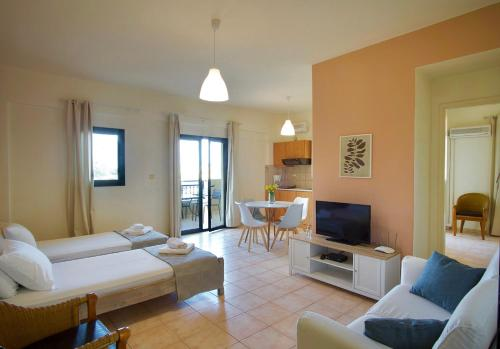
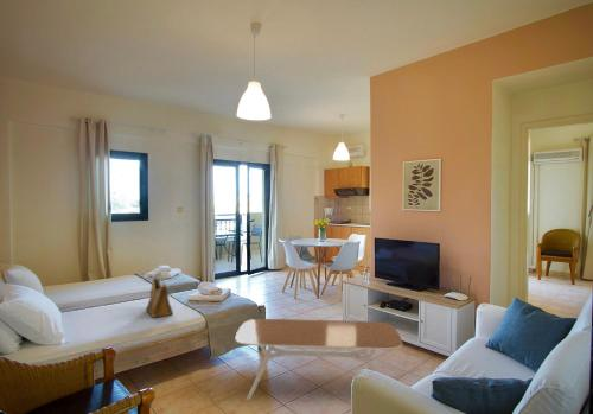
+ grocery bag (159, 292)
+ coffee table (317, 355)
